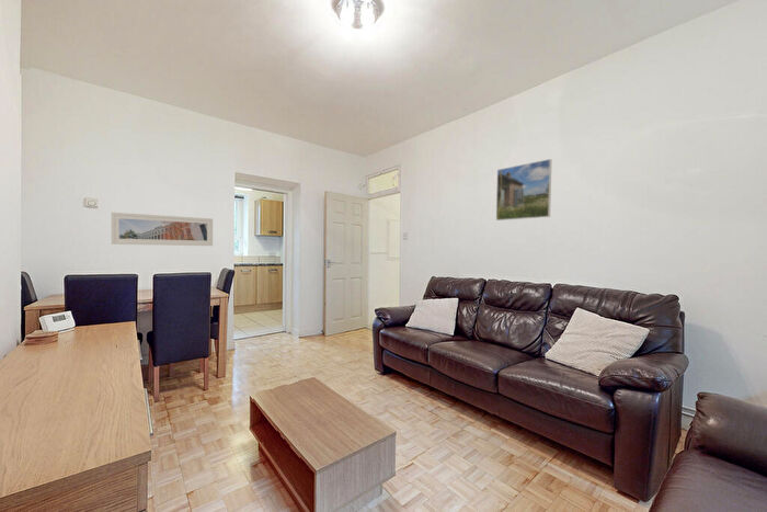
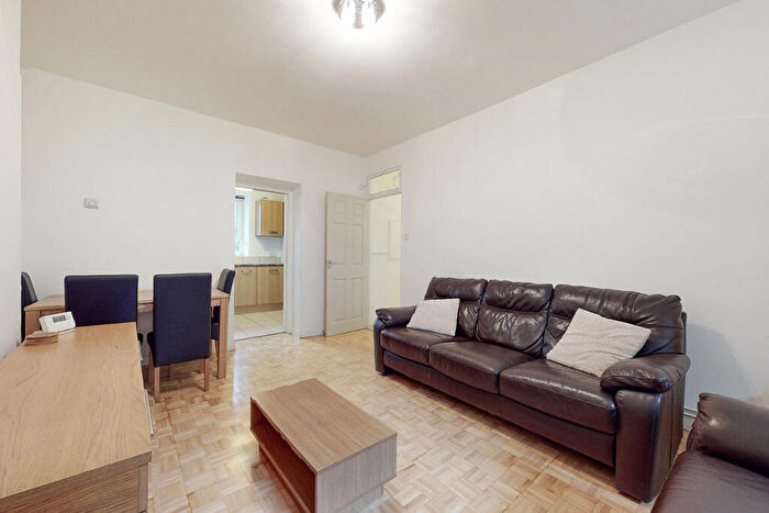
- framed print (522, 192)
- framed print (165, 230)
